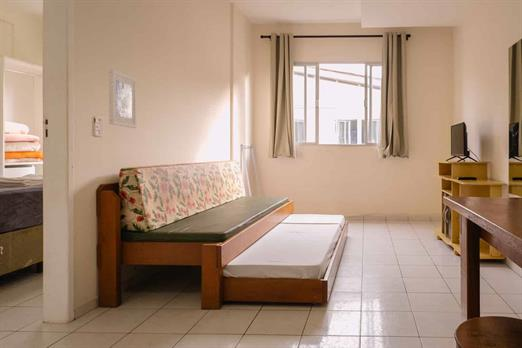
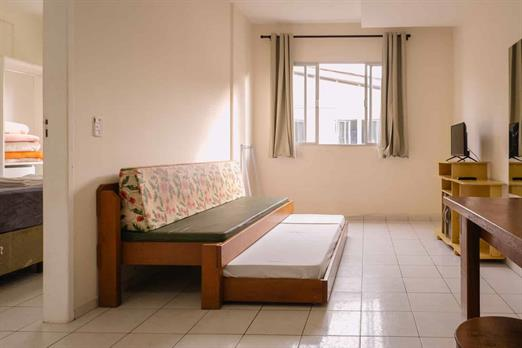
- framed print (123, 100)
